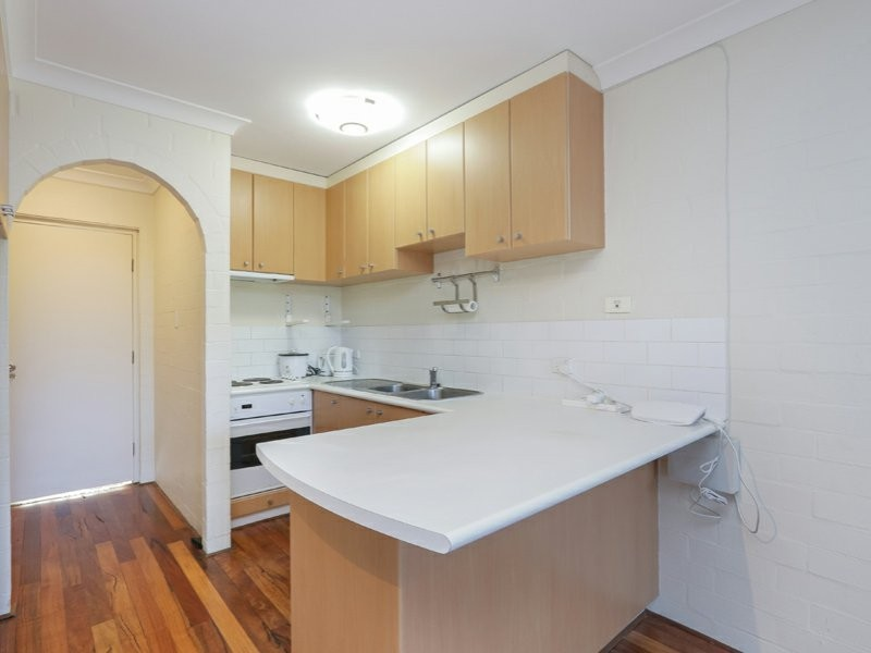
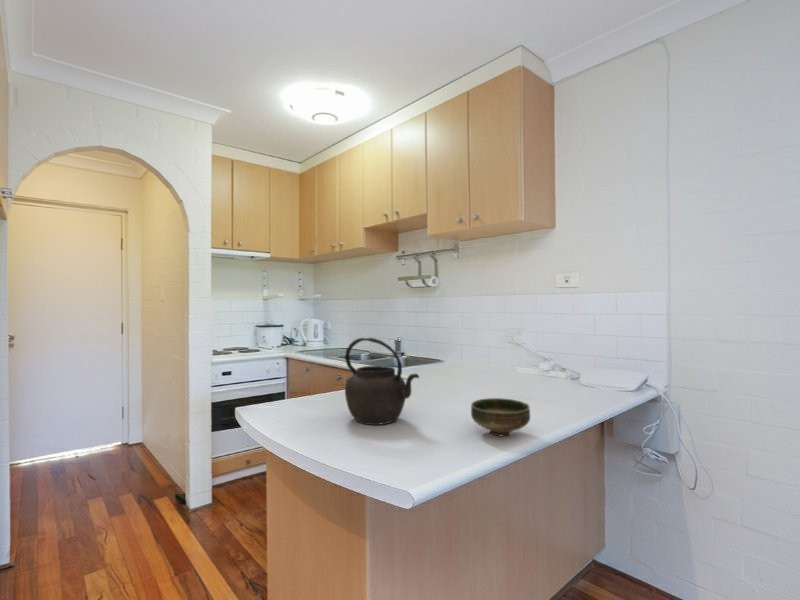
+ bowl (500, 419)
+ kettle (381, 379)
